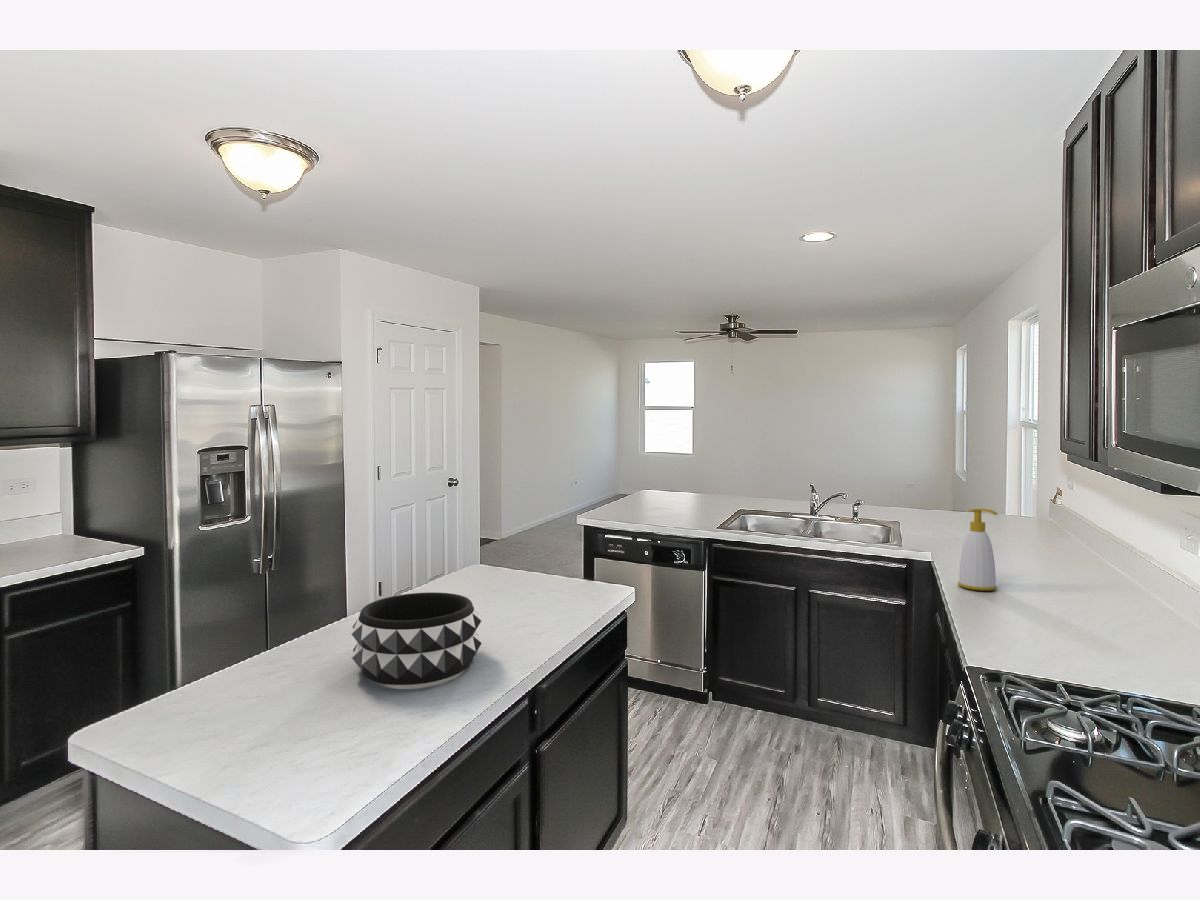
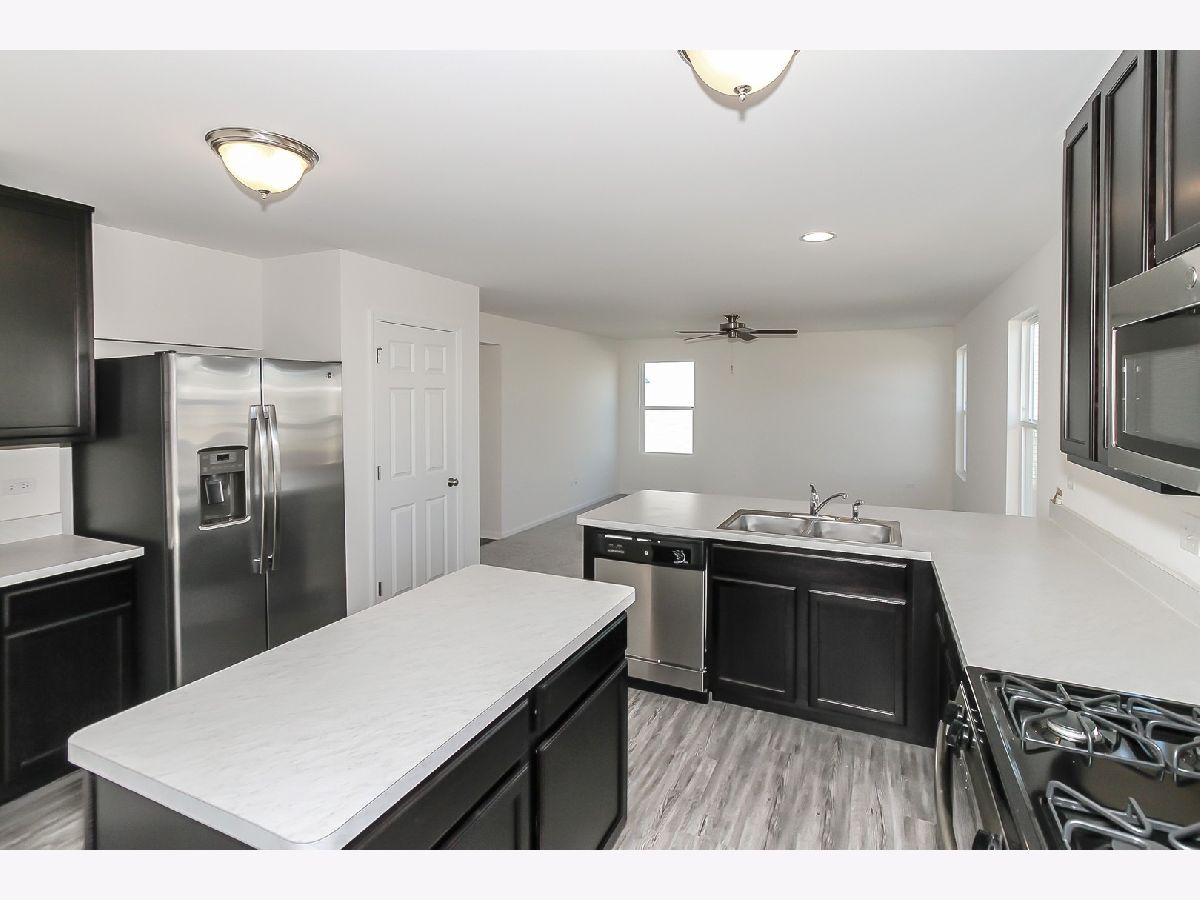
- decorative bowl (418, 635)
- soap bottle (977, 547)
